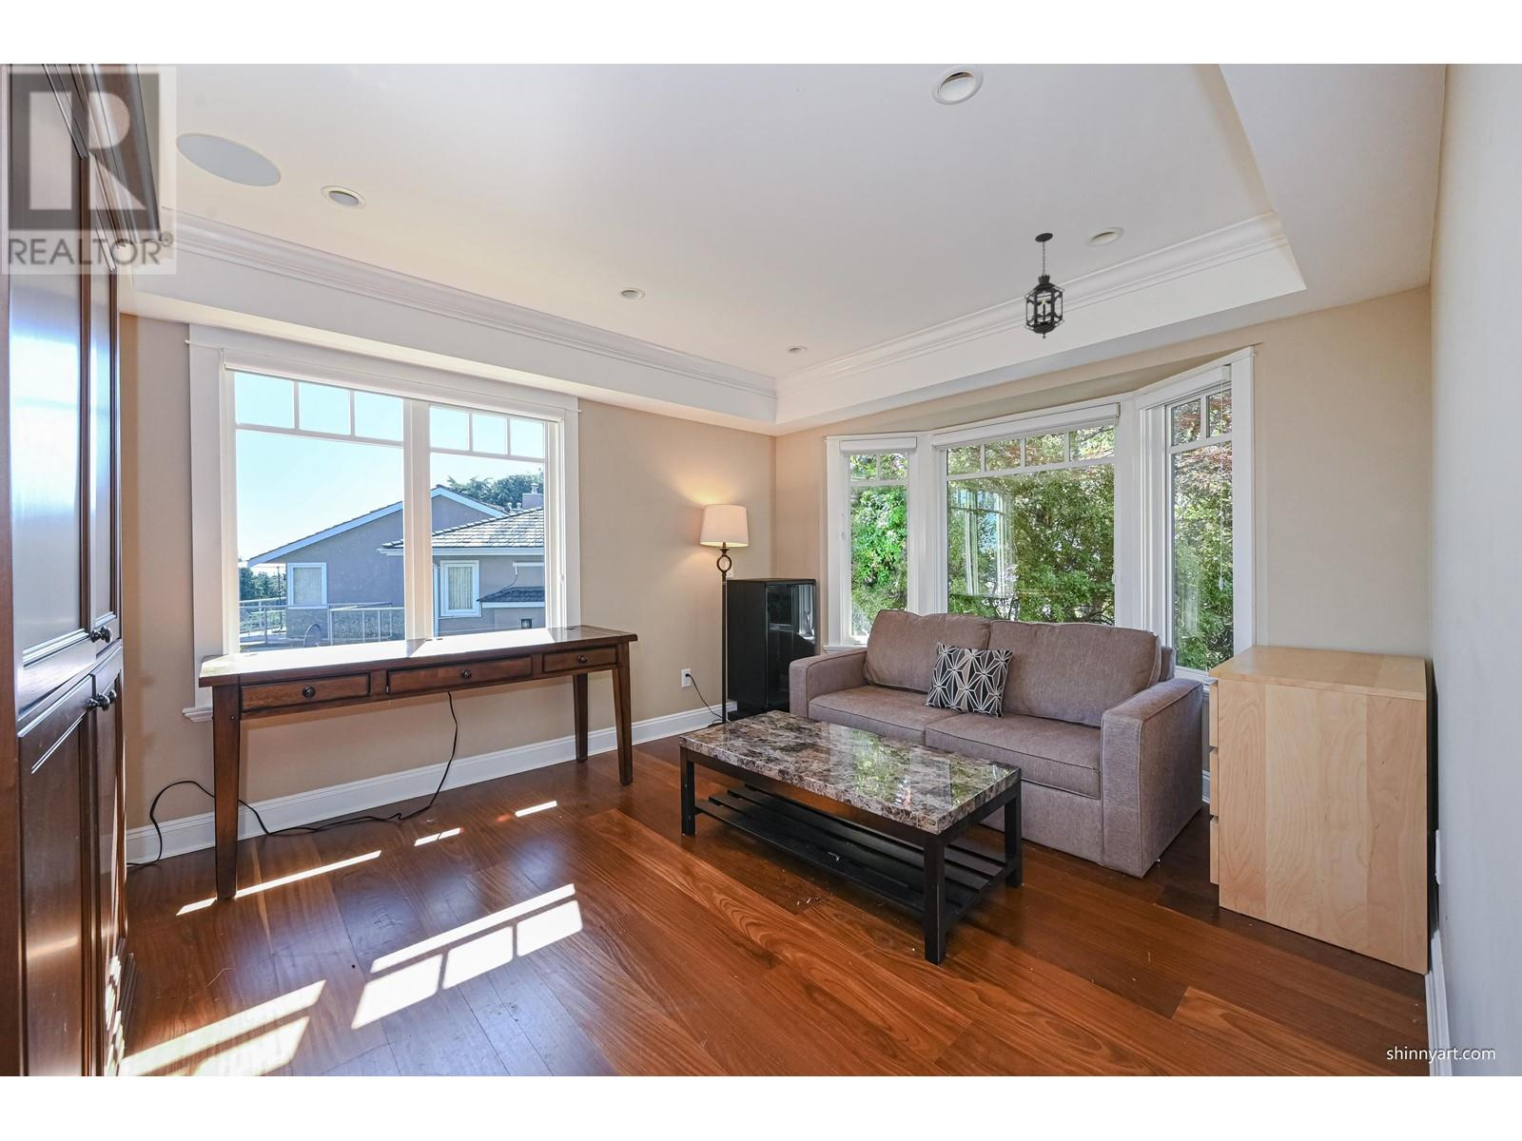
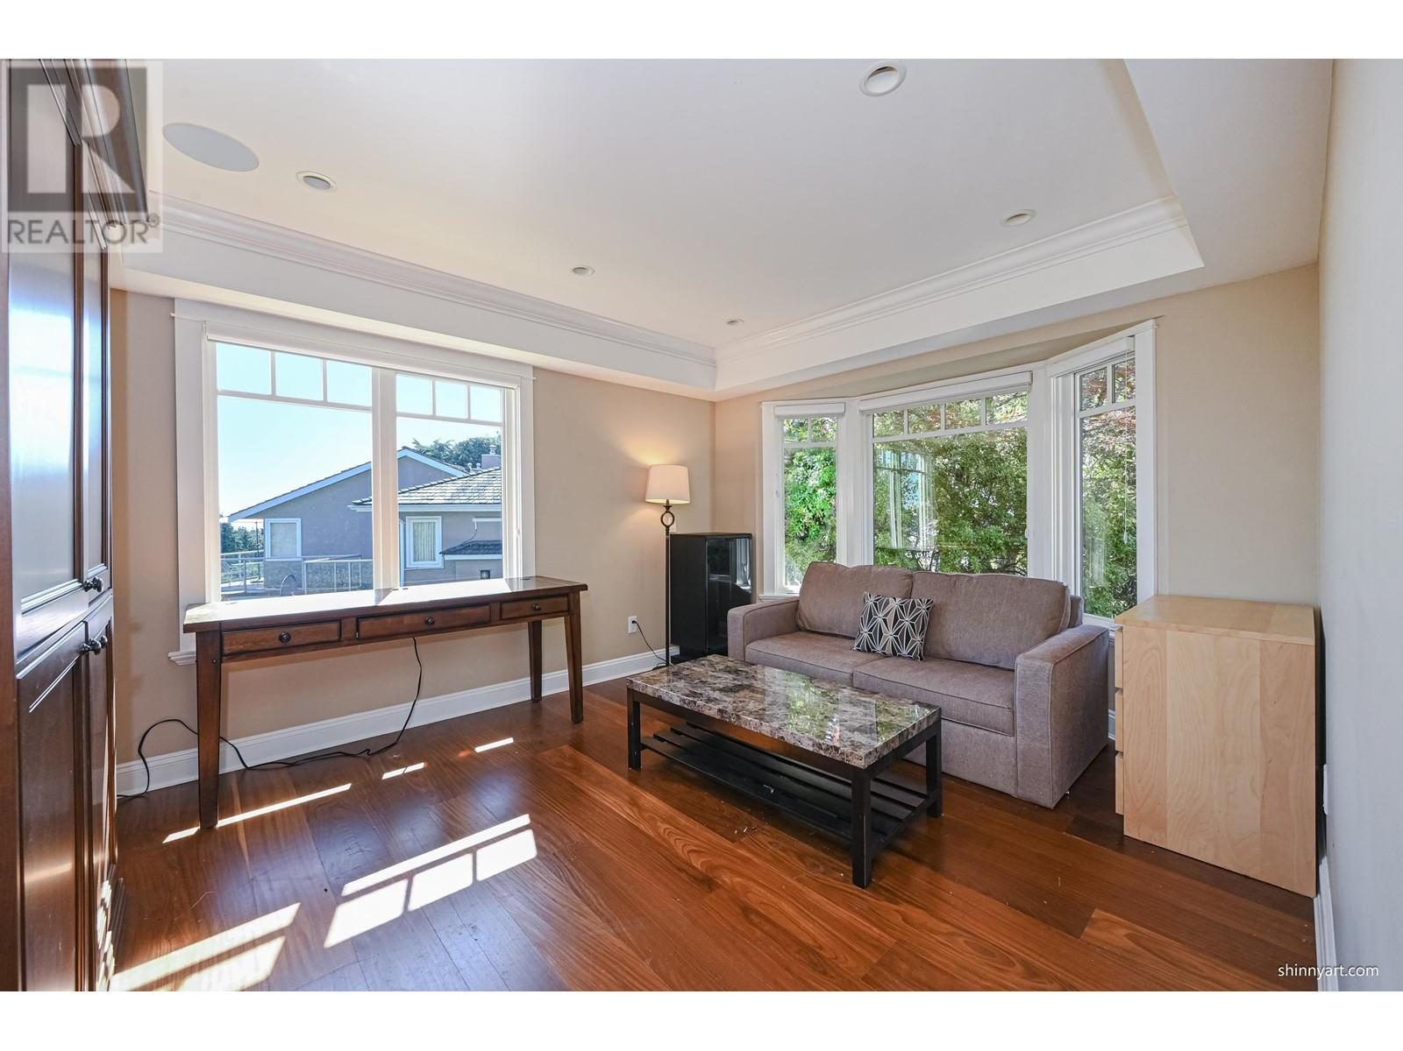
- hanging lantern (1044, 288)
